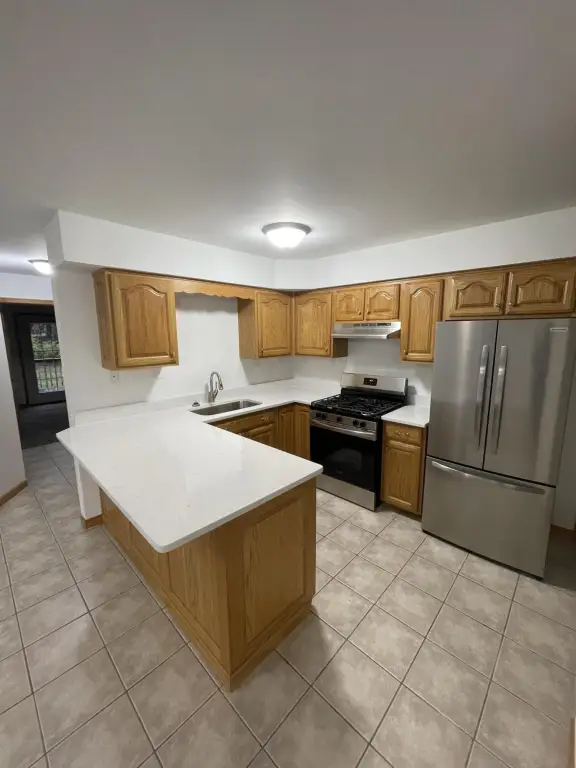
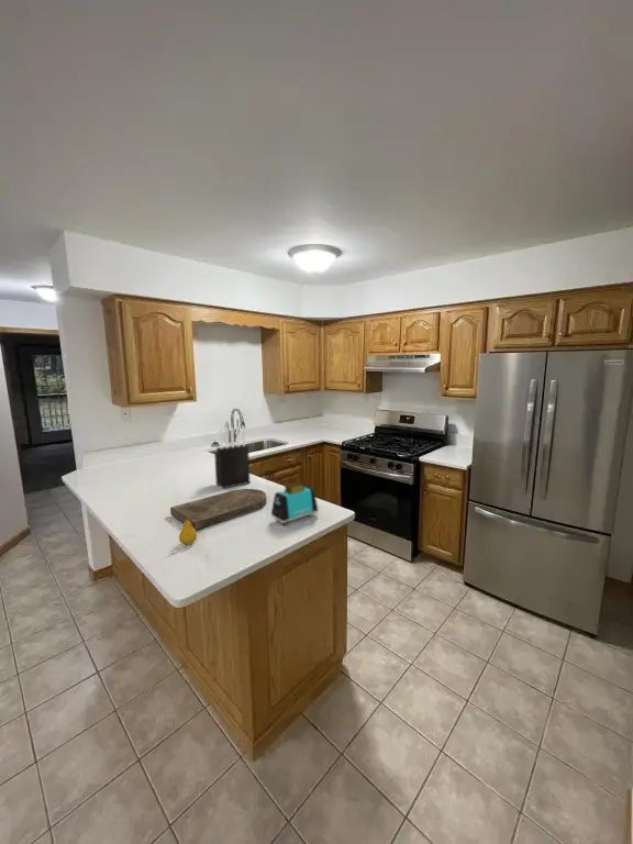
+ fruit (187, 529)
+ cutting board (225, 504)
+ toaster (295, 501)
+ knife block (231, 455)
